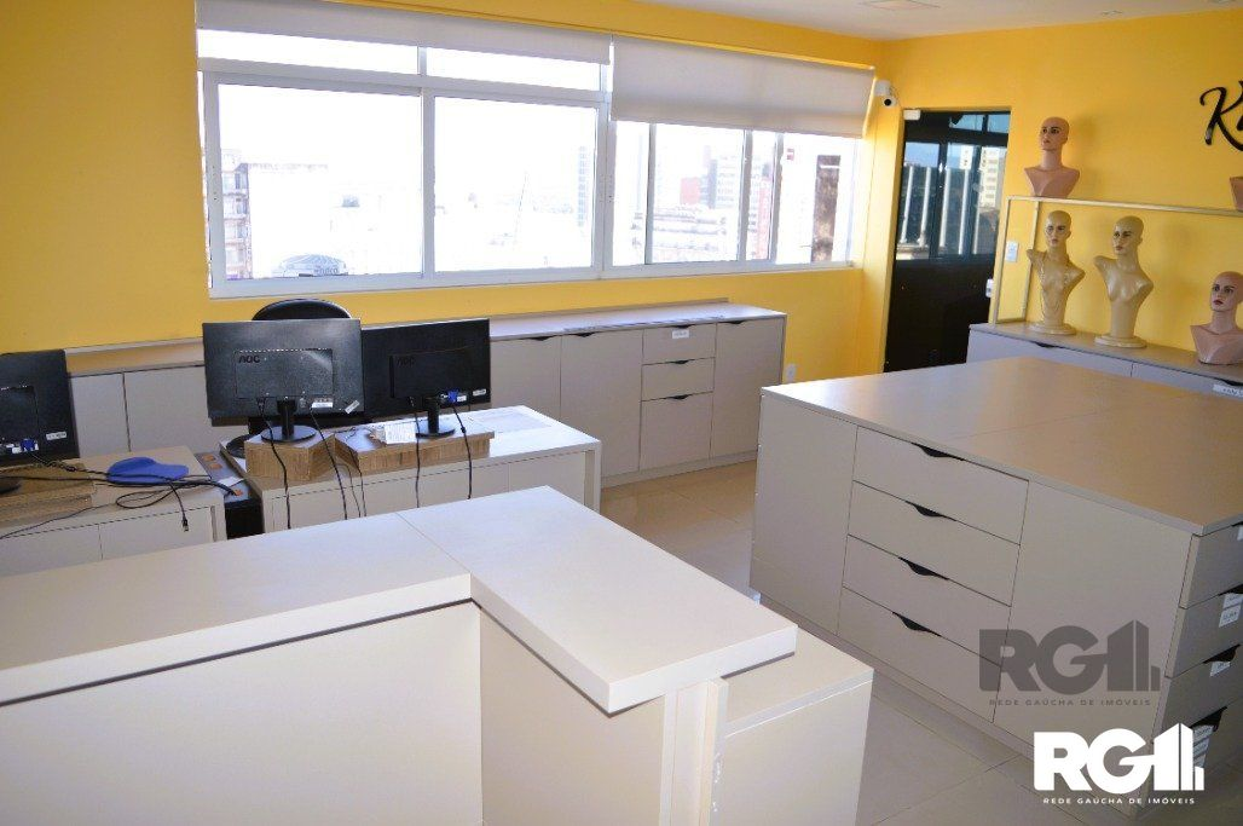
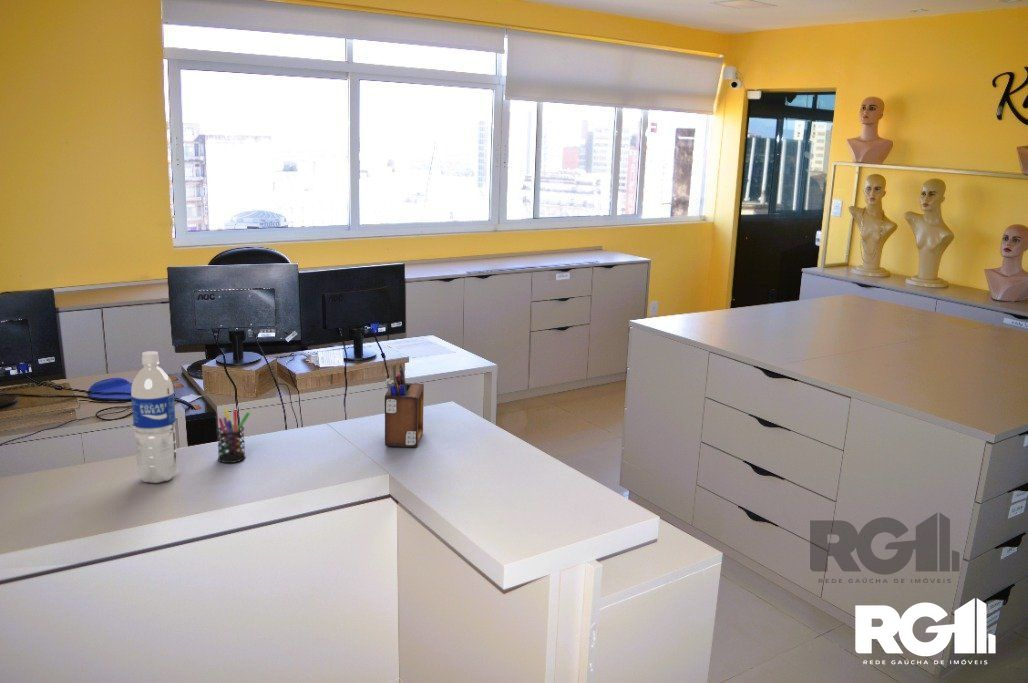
+ water bottle (154, 416)
+ pen holder (234, 432)
+ desk organizer (404, 404)
